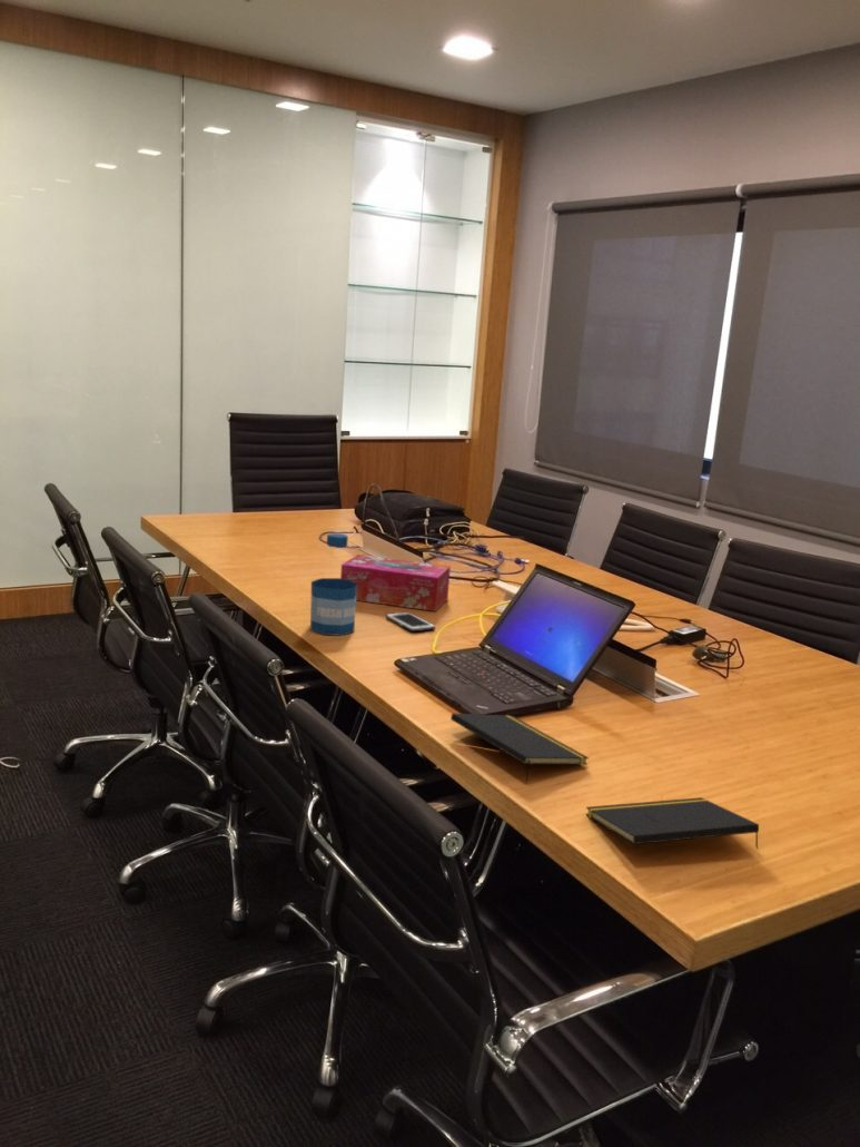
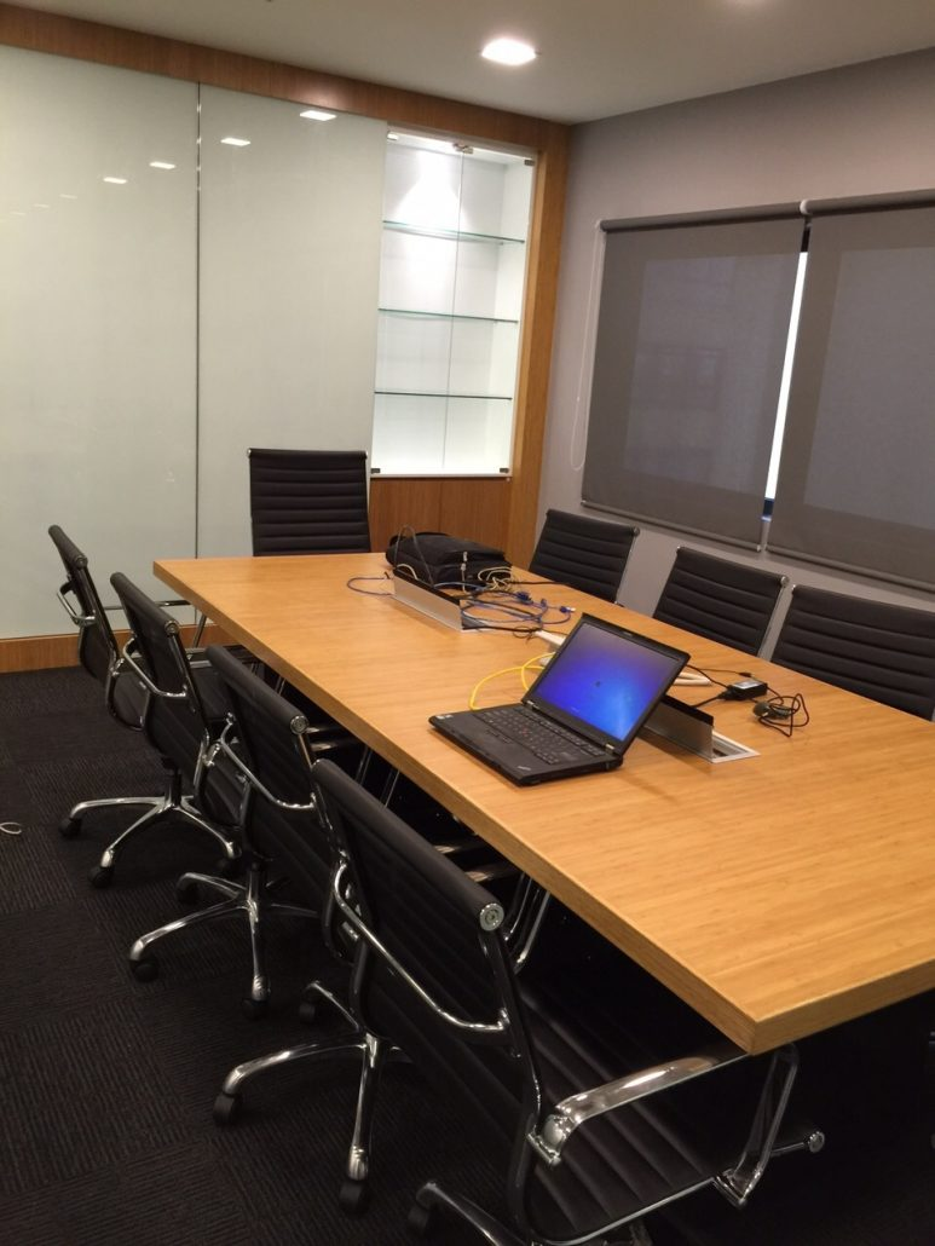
- notepad (670, 818)
- cell phone (409, 621)
- bottle (334, 582)
- tissue box (395, 581)
- notepad (517, 738)
